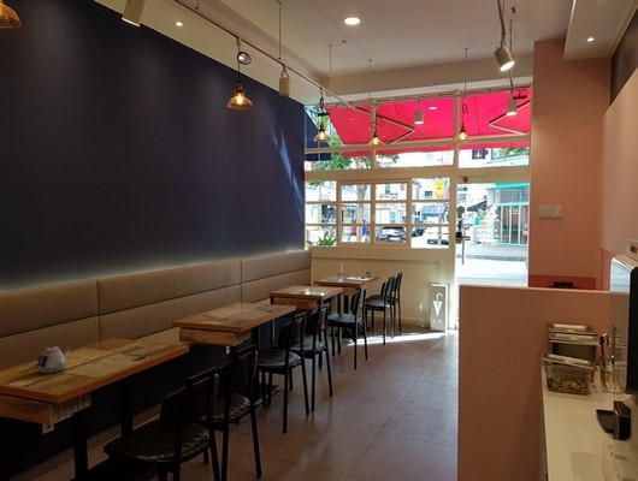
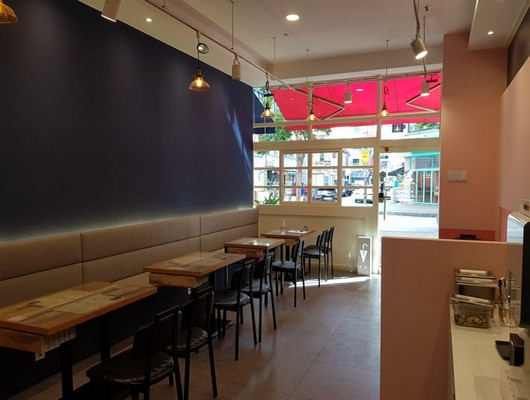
- teapot (54, 357)
